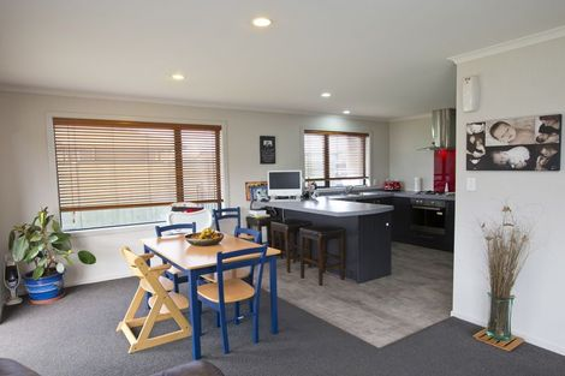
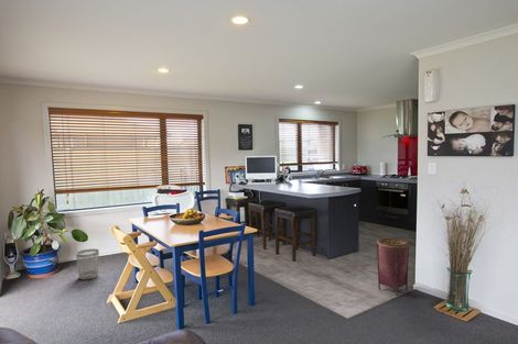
+ woven basket (392, 265)
+ wastebasket (87, 264)
